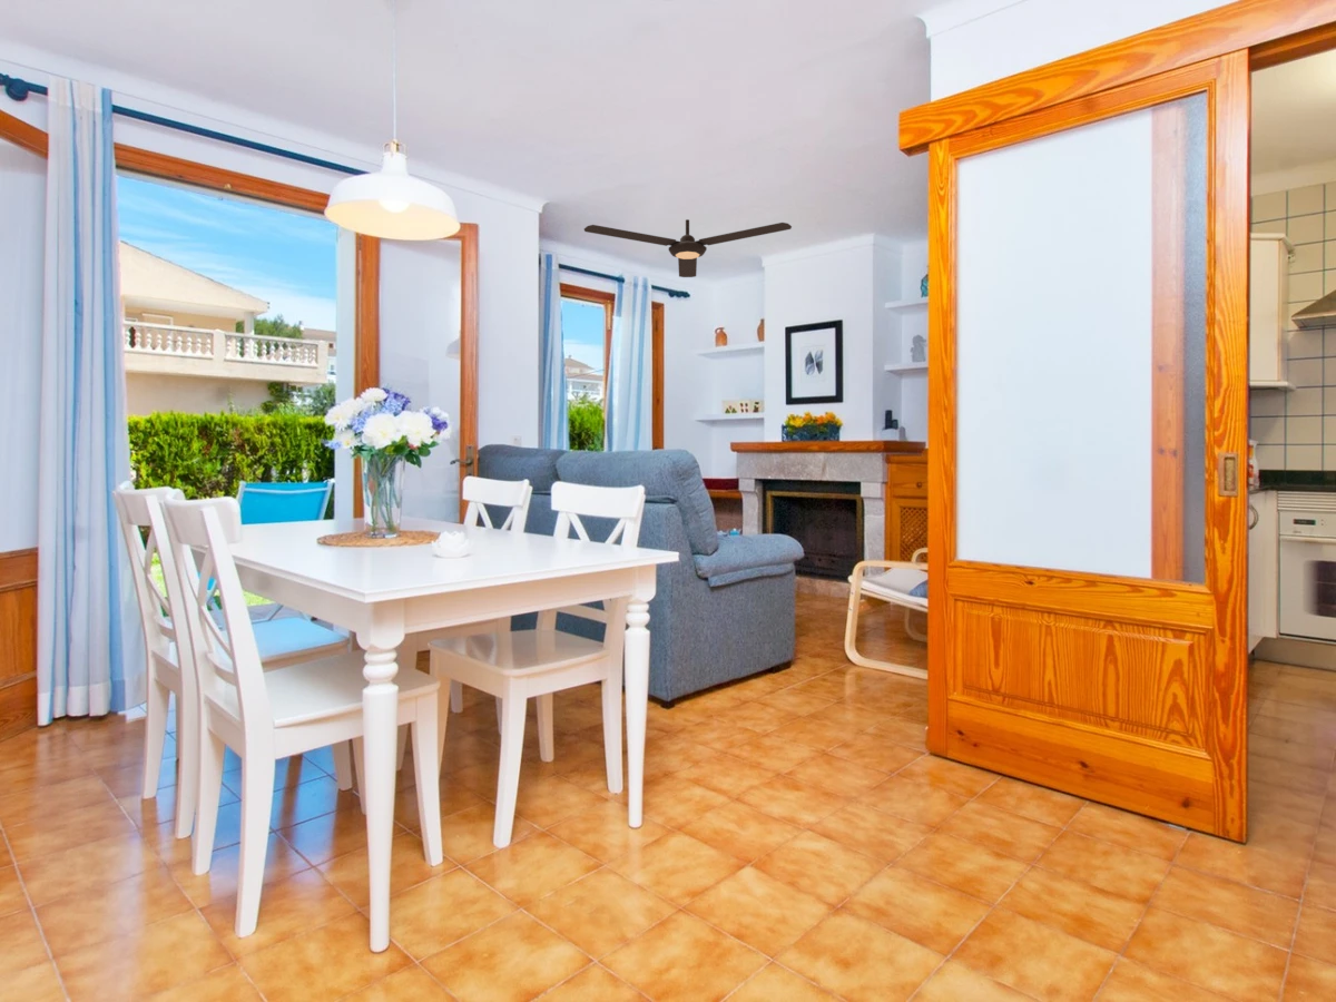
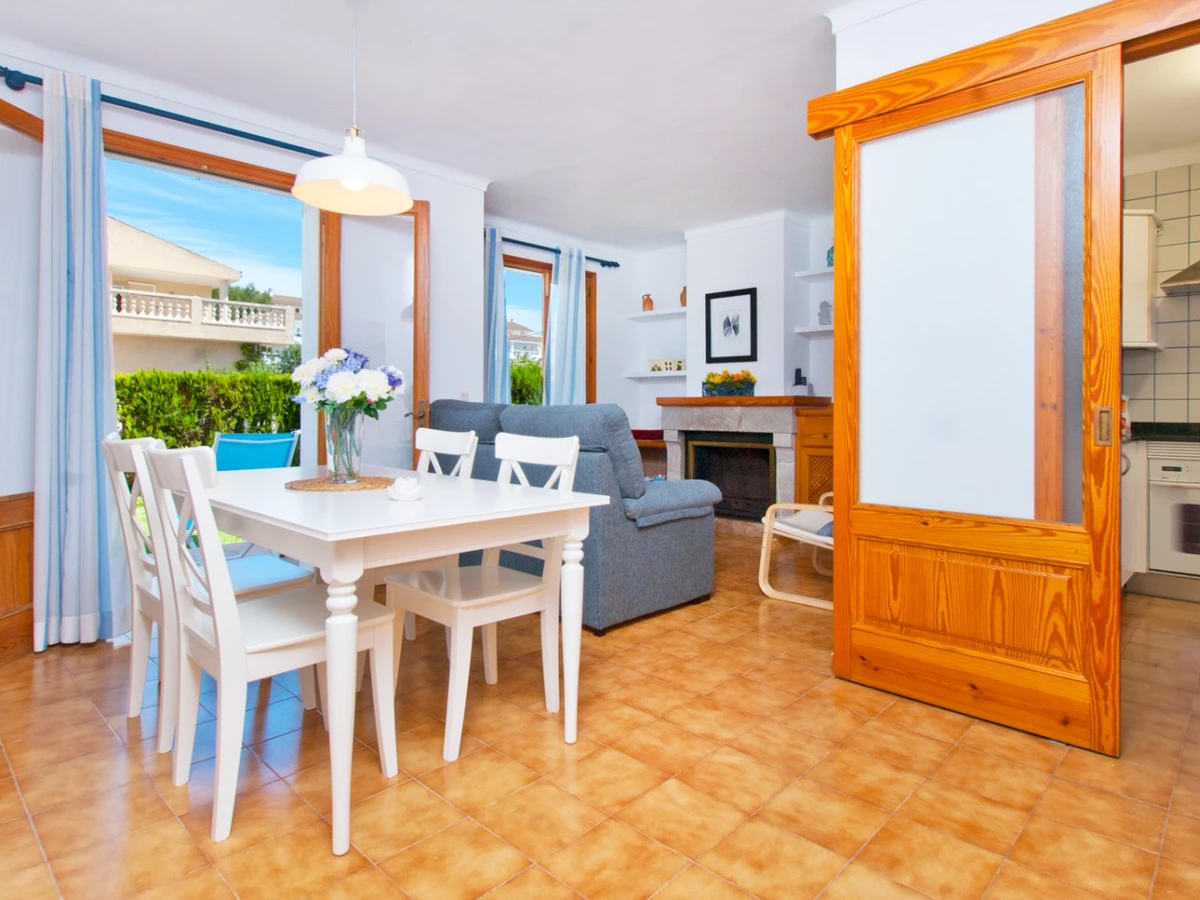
- ceiling fan (687, 246)
